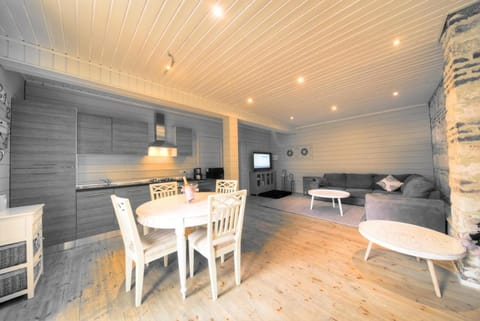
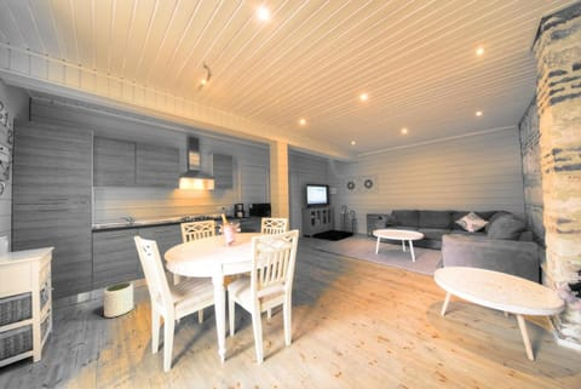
+ plant pot (119, 299)
